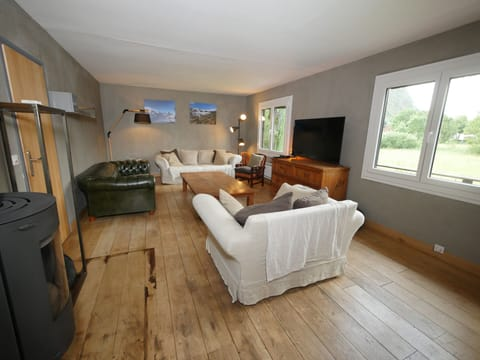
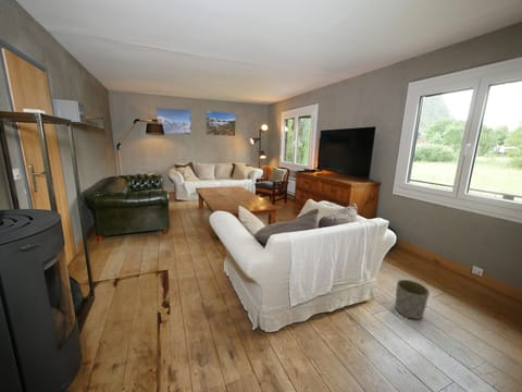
+ planter (410, 299)
